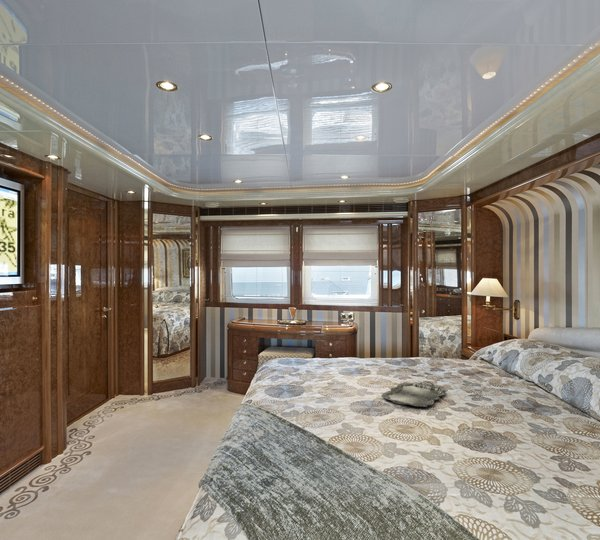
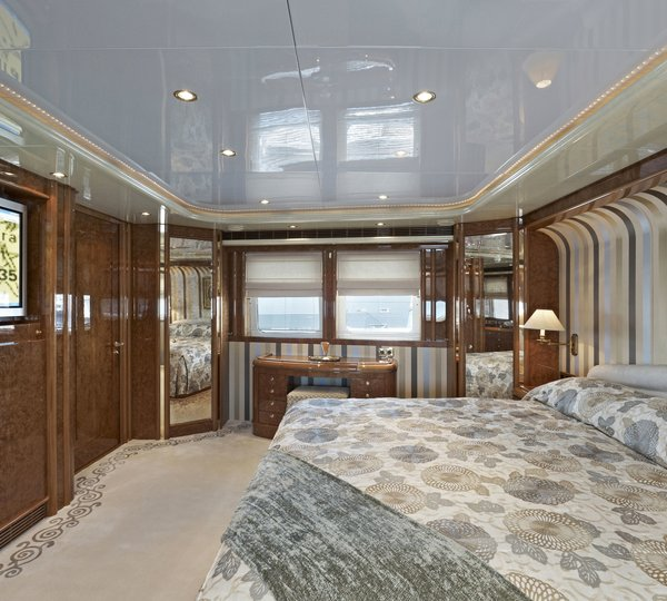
- serving tray (414, 393)
